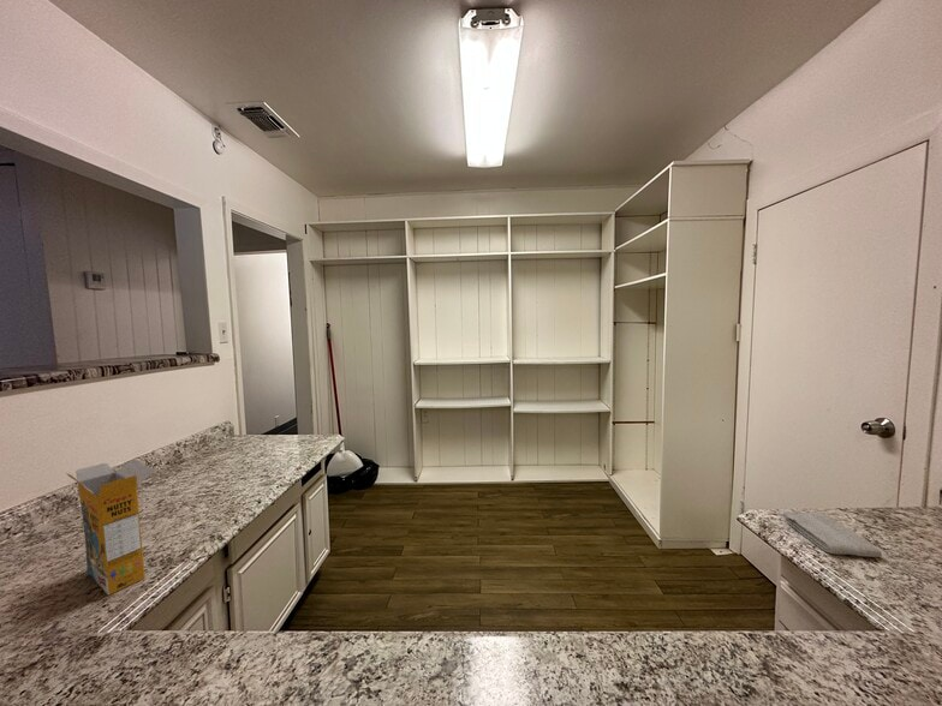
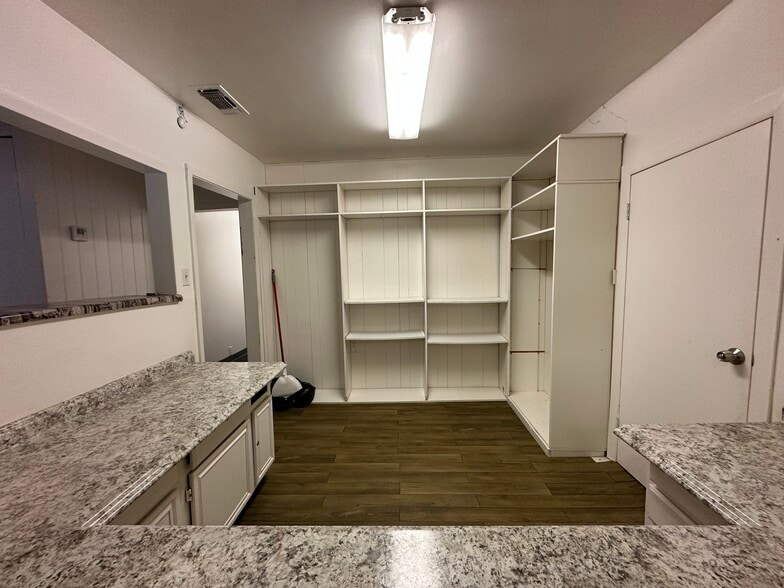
- washcloth (825, 531)
- cereal box (115, 520)
